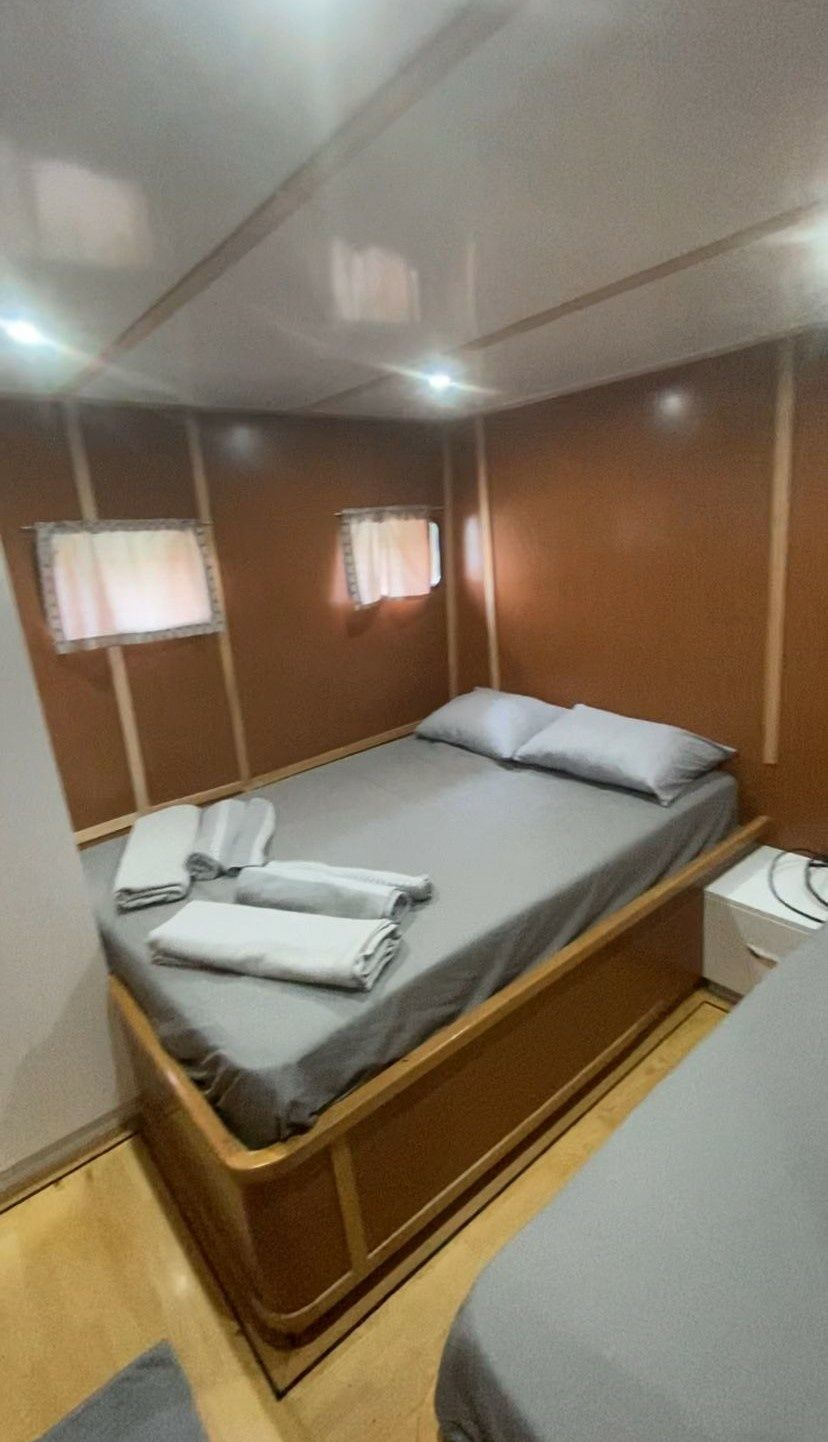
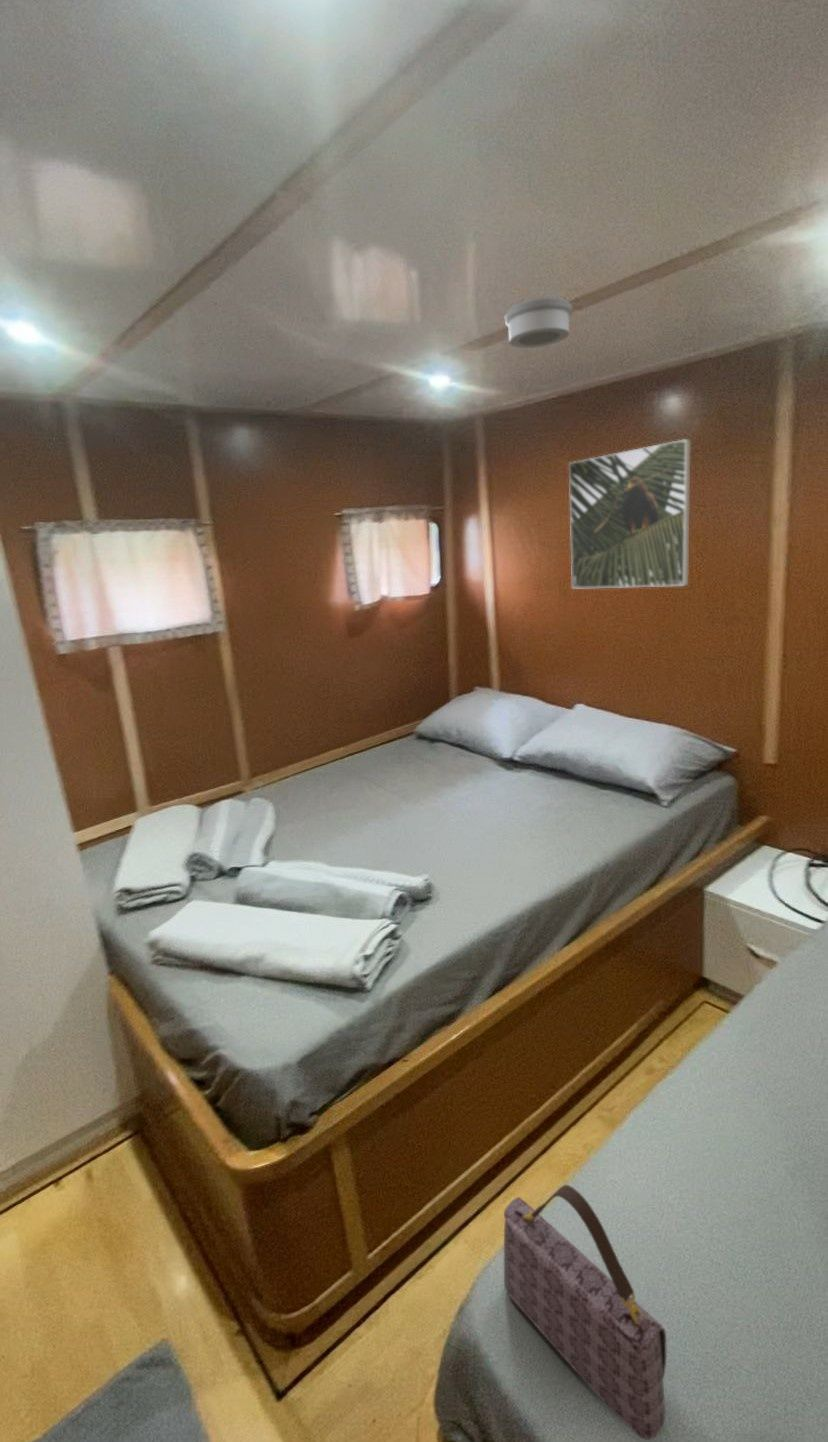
+ handbag (576, 1275)
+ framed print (625, 521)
+ smoke detector (538, 319)
